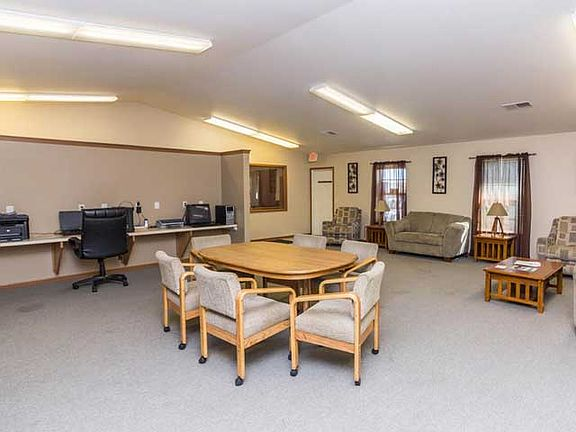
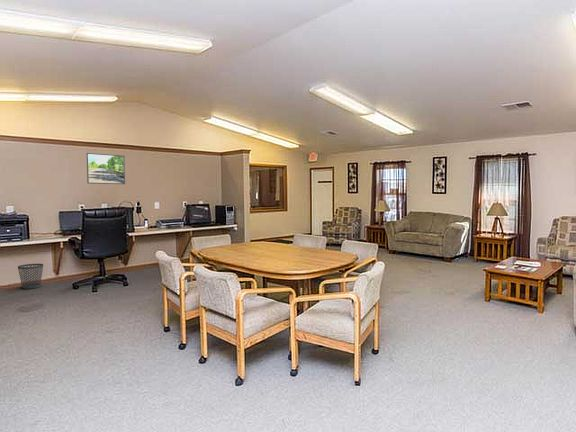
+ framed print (106, 169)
+ wastebasket (31, 276)
